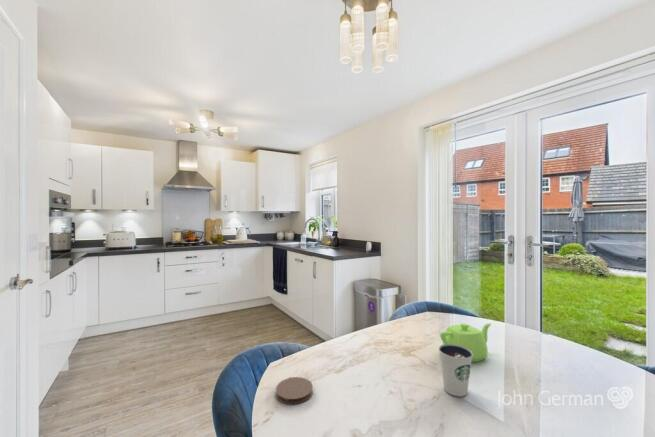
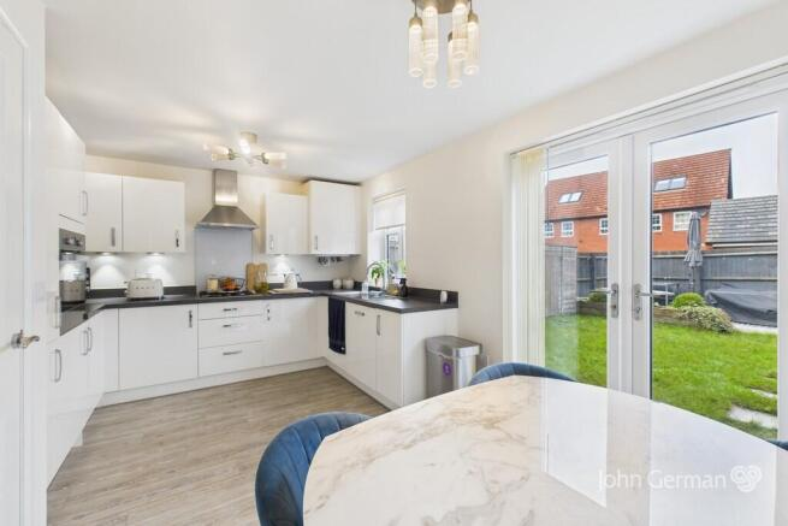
- teapot (466, 339)
- dixie cup (455, 370)
- coaster (294, 389)
